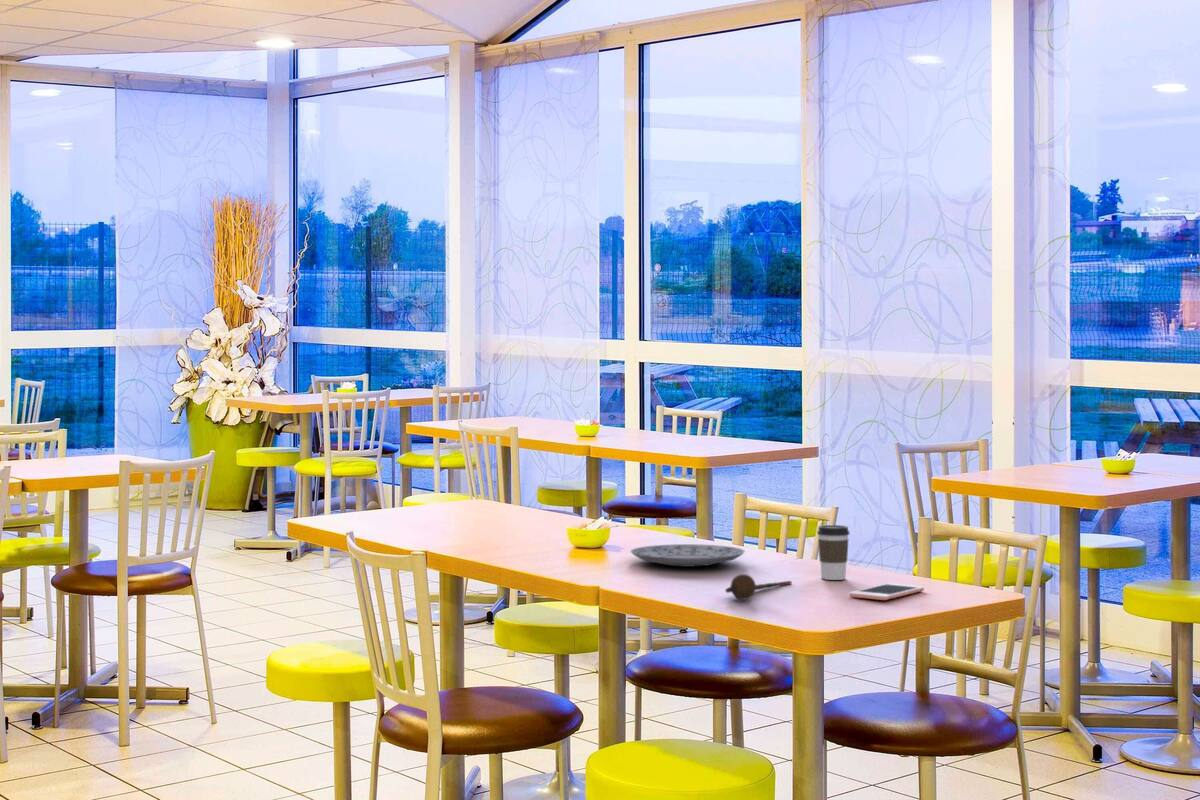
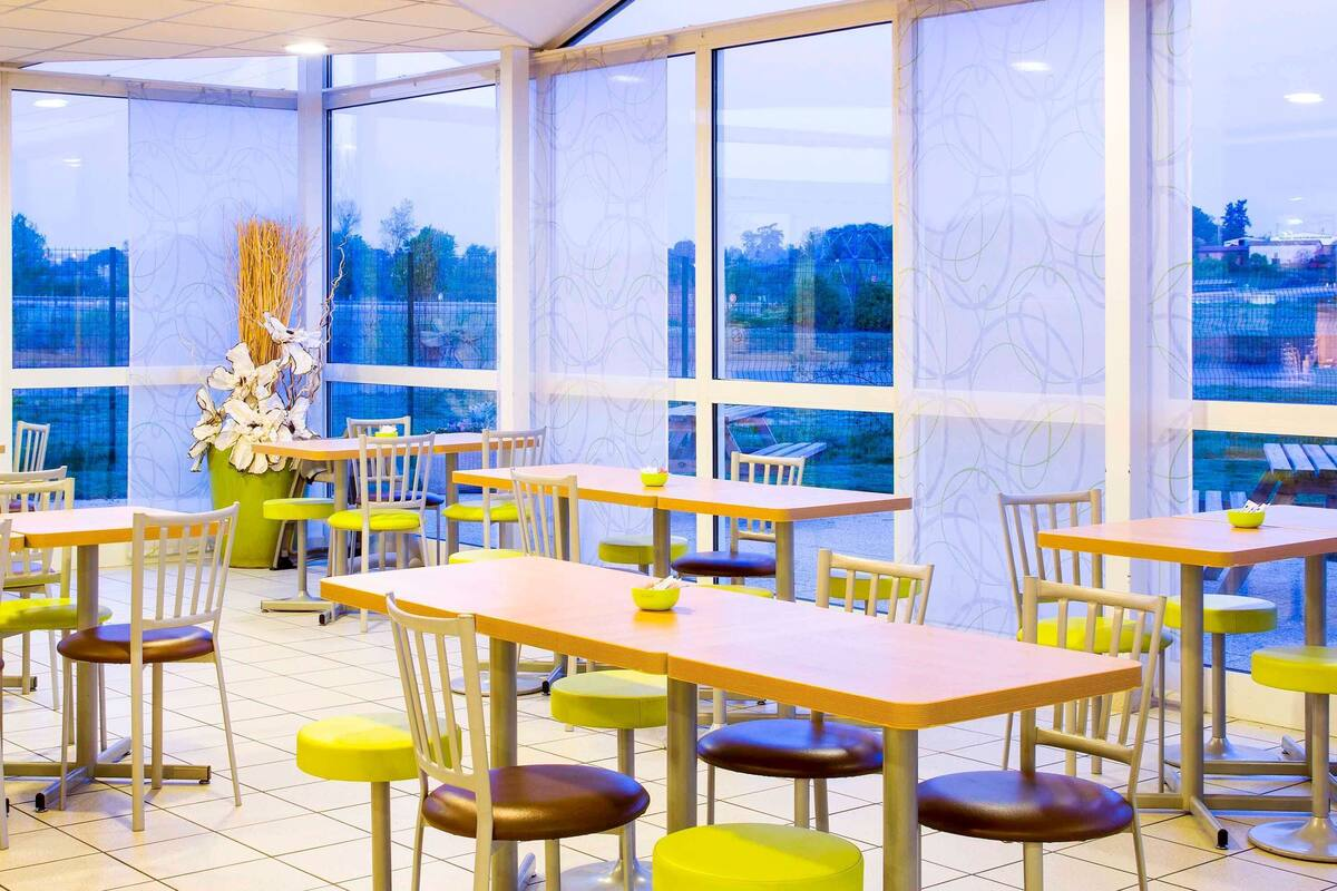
- cell phone (887, 591)
- plate (687, 556)
- coffee cup (833, 552)
- spoon (766, 583)
